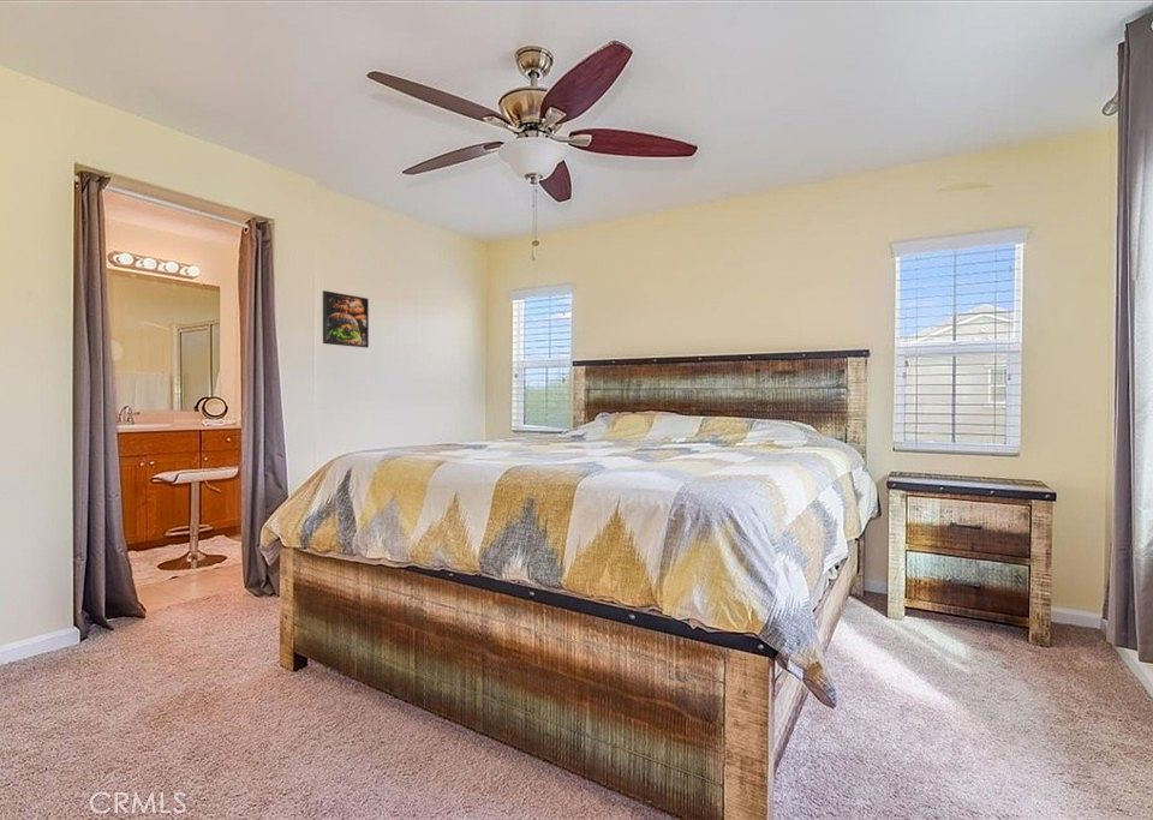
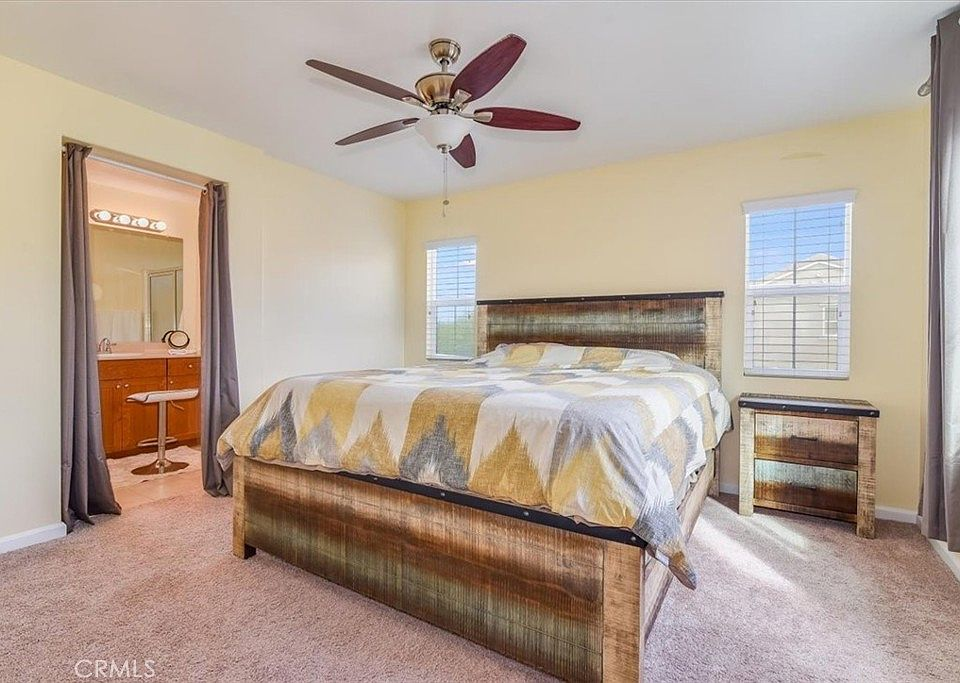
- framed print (346, 319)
